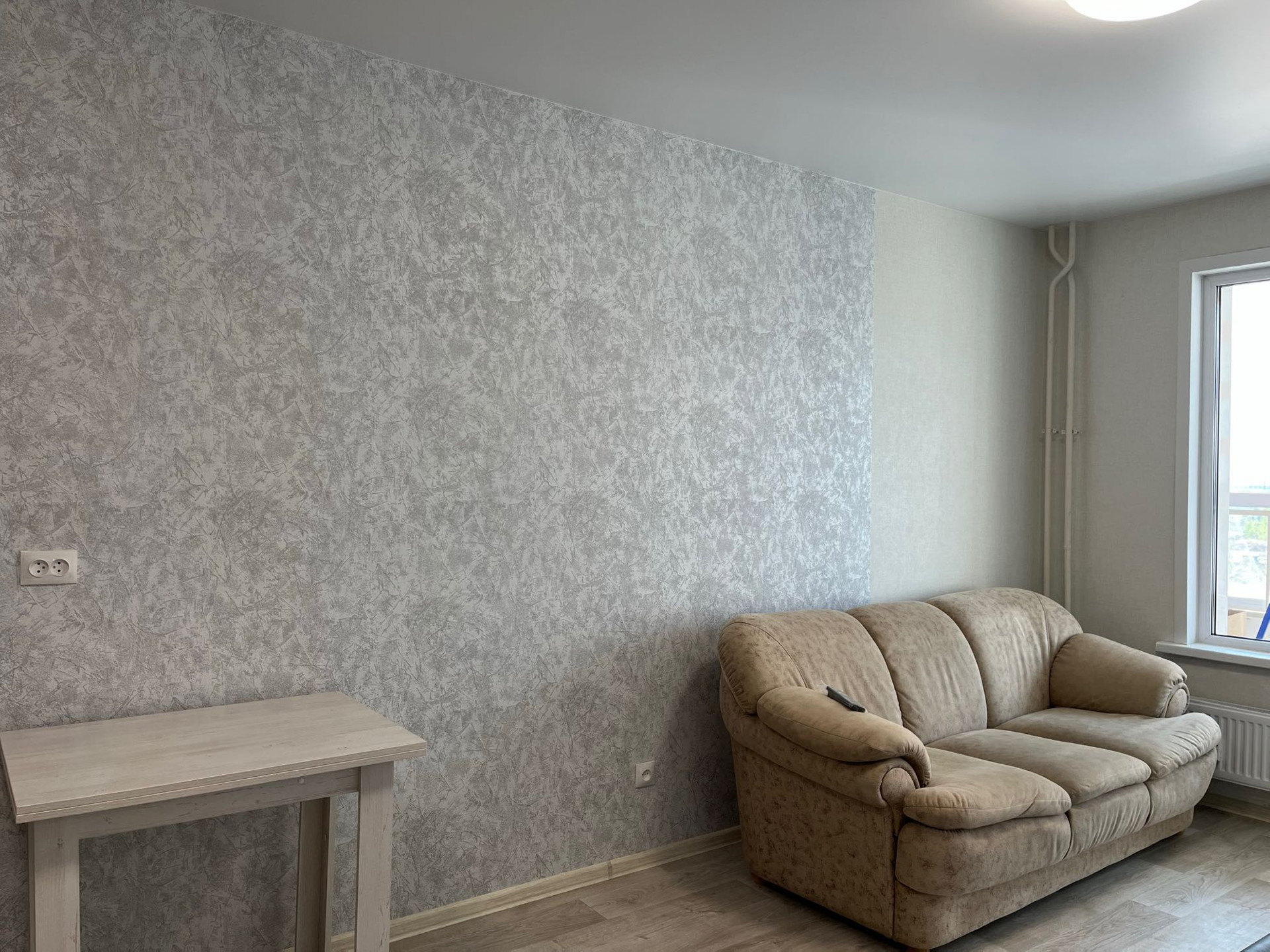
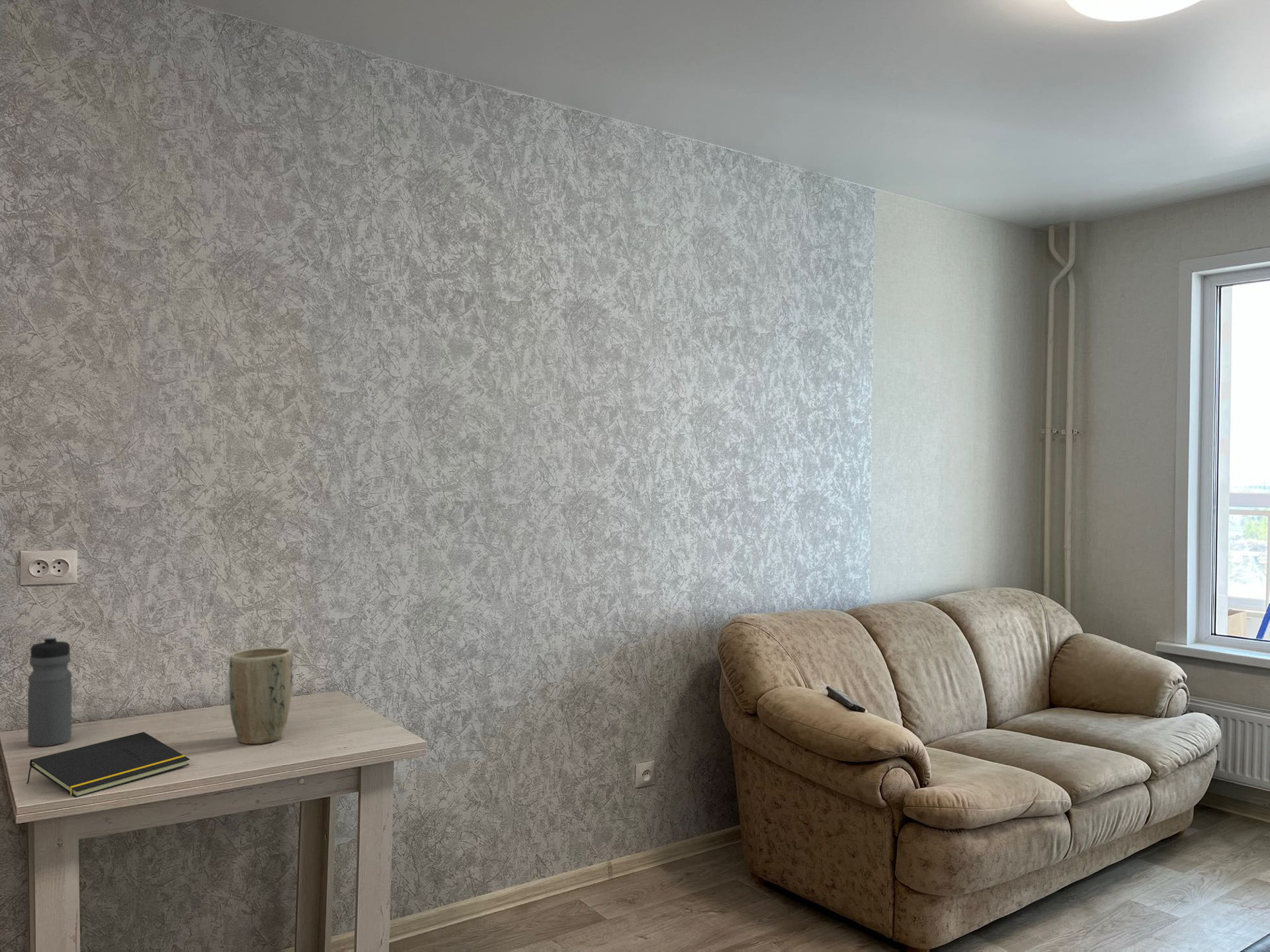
+ notepad (112, 762)
+ water bottle (50, 688)
+ plant pot (261, 695)
